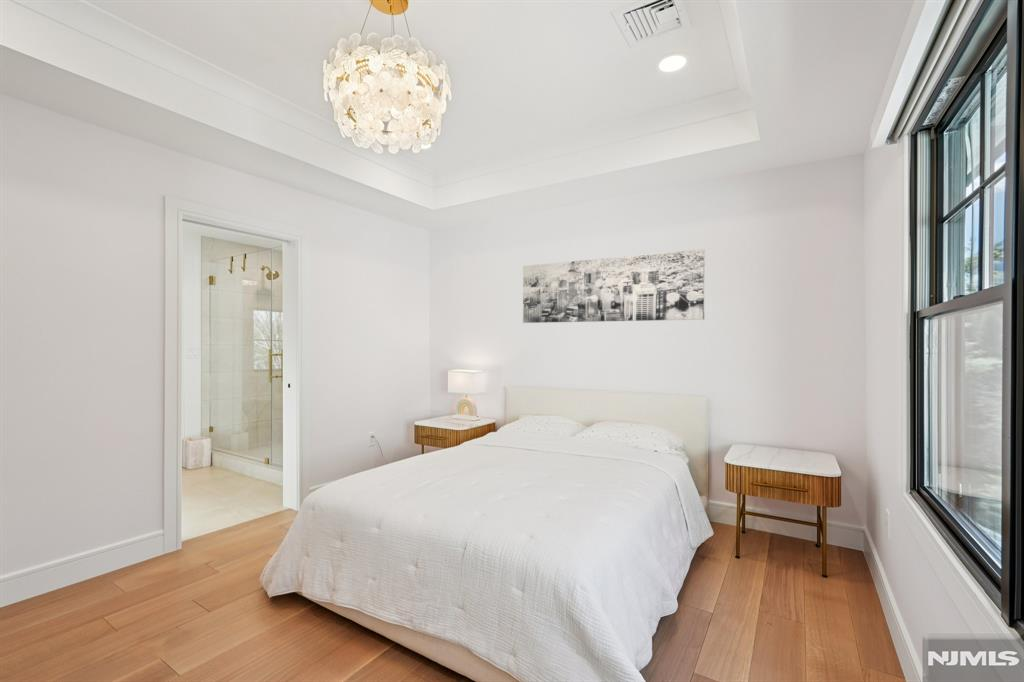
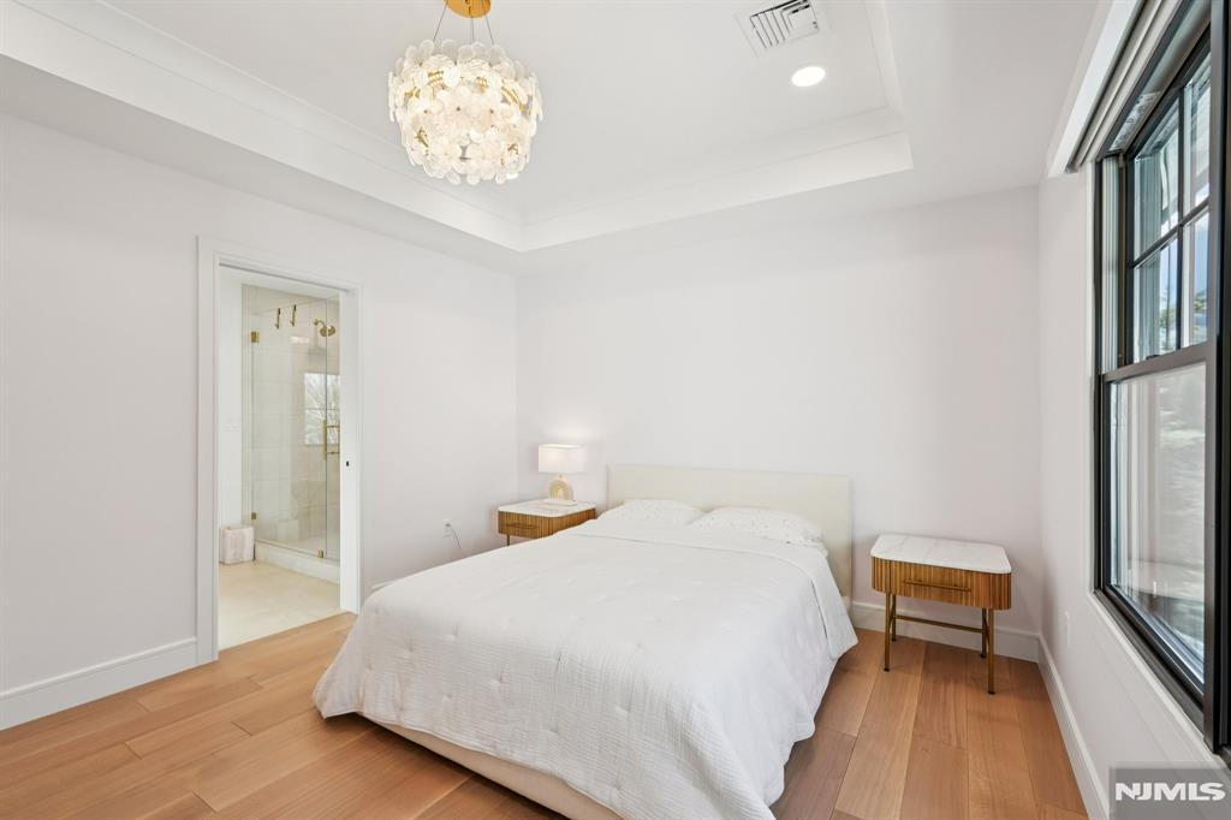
- wall art (604, 290)
